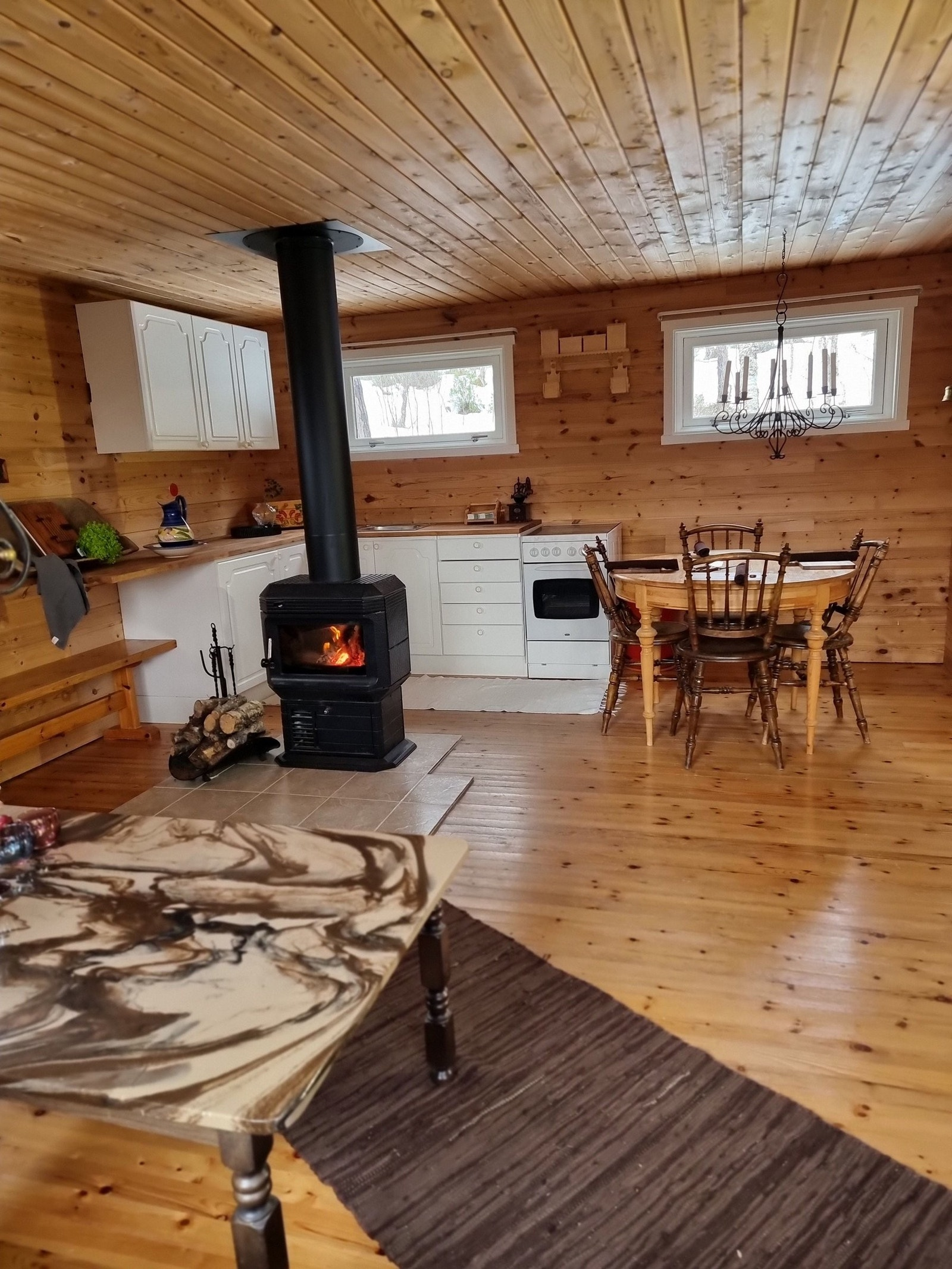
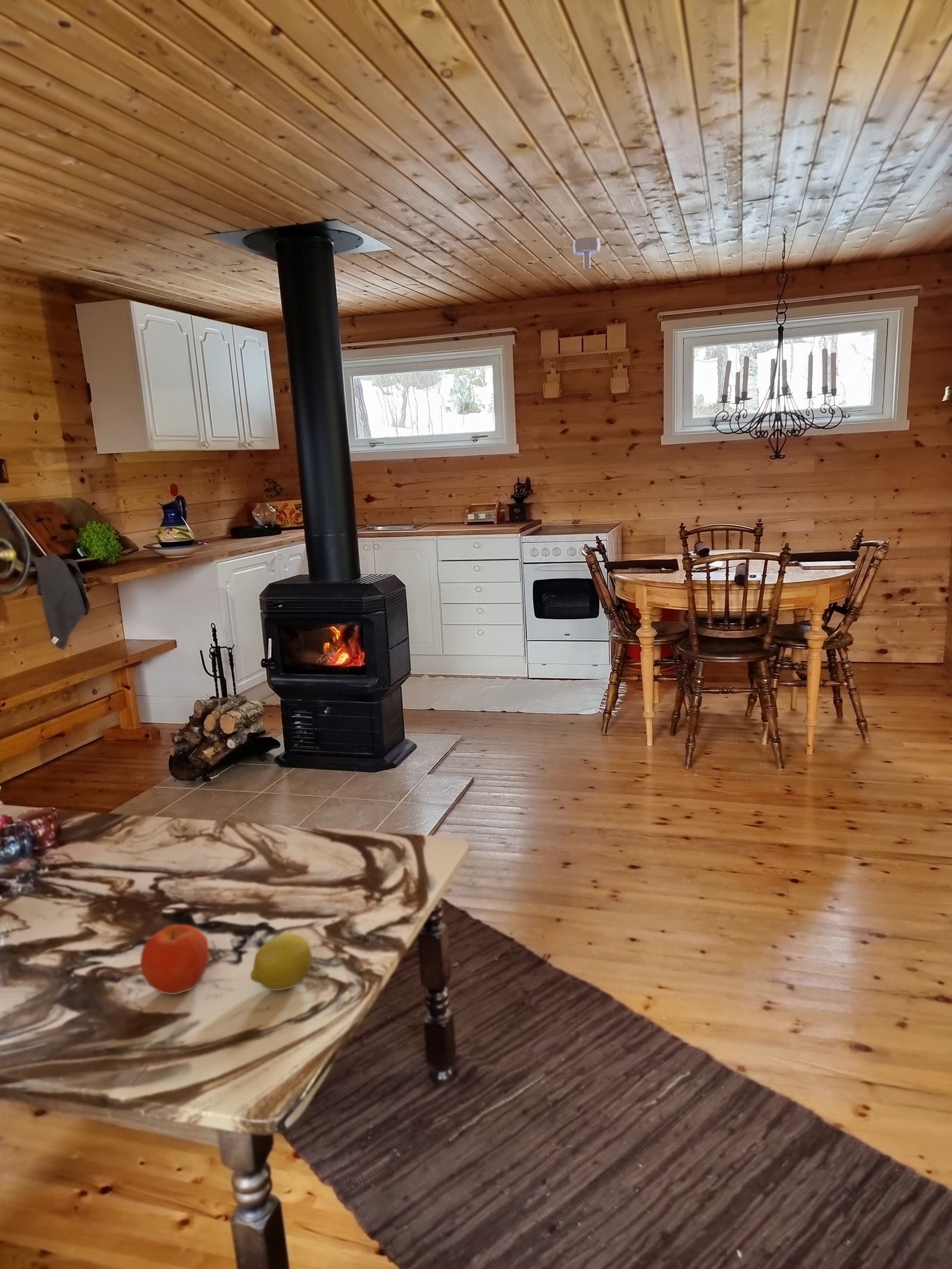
+ lemon (281, 962)
+ fruit (175, 958)
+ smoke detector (587, 254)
